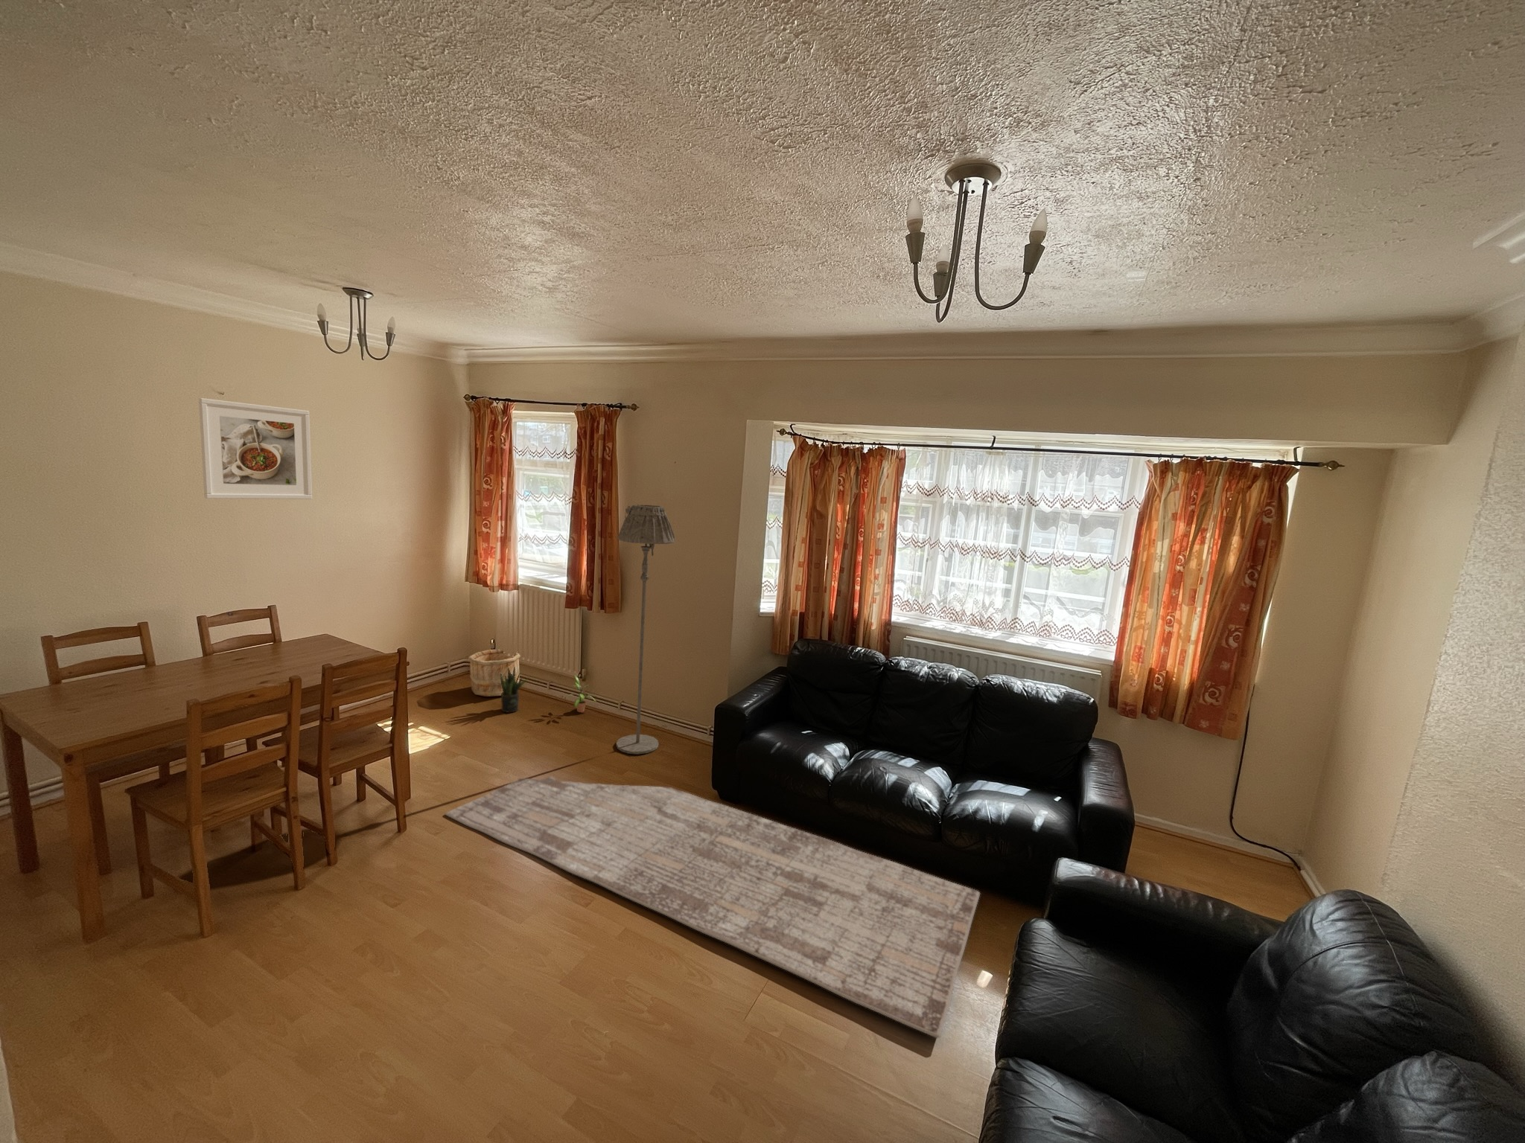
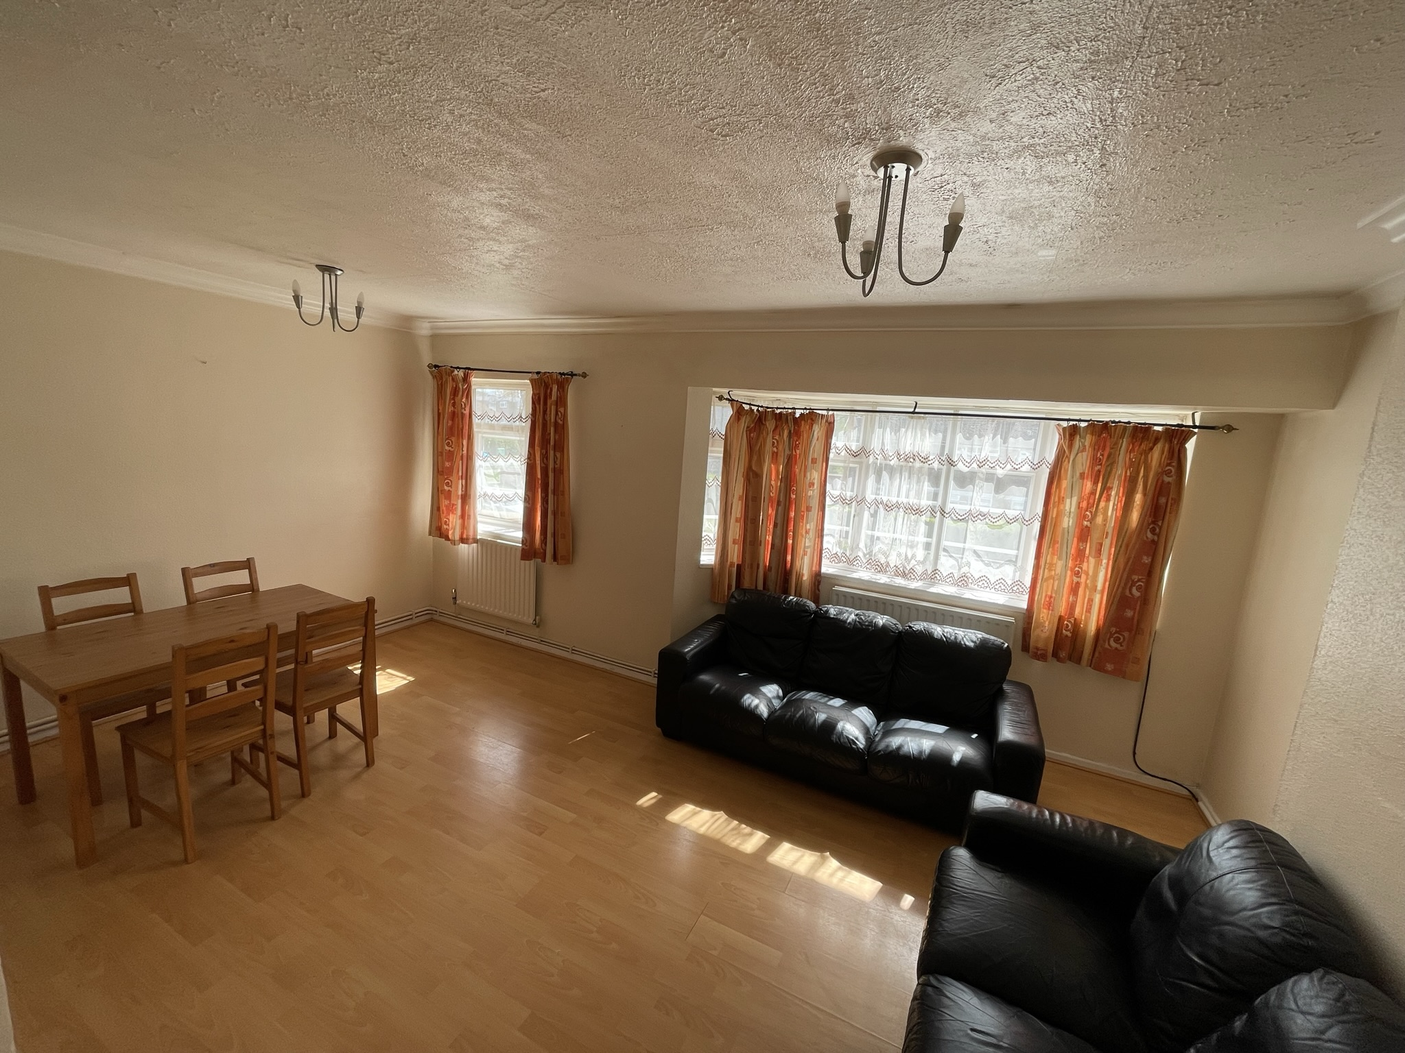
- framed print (259, 451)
- potted plant (512, 689)
- wooden bucket (495, 672)
- potted plant (581, 693)
- rug (698, 850)
- floor lamp (642, 628)
